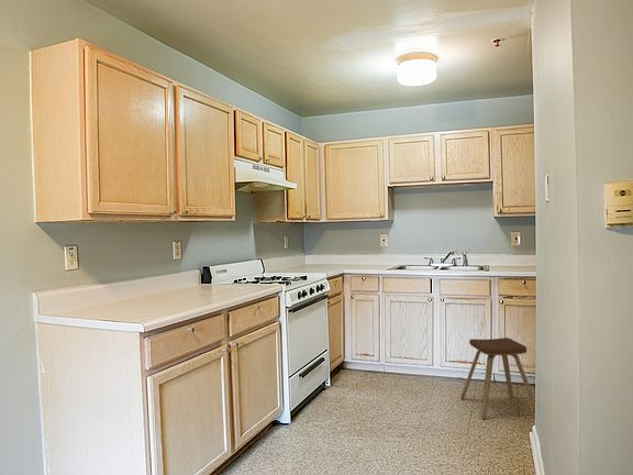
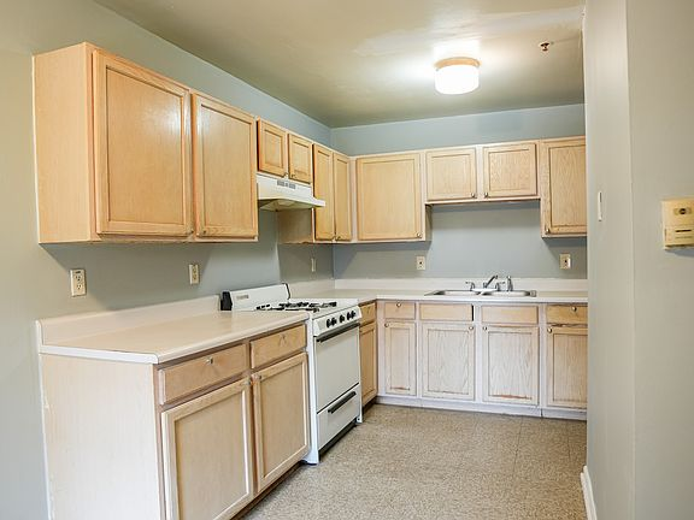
- music stool (491, 372)
